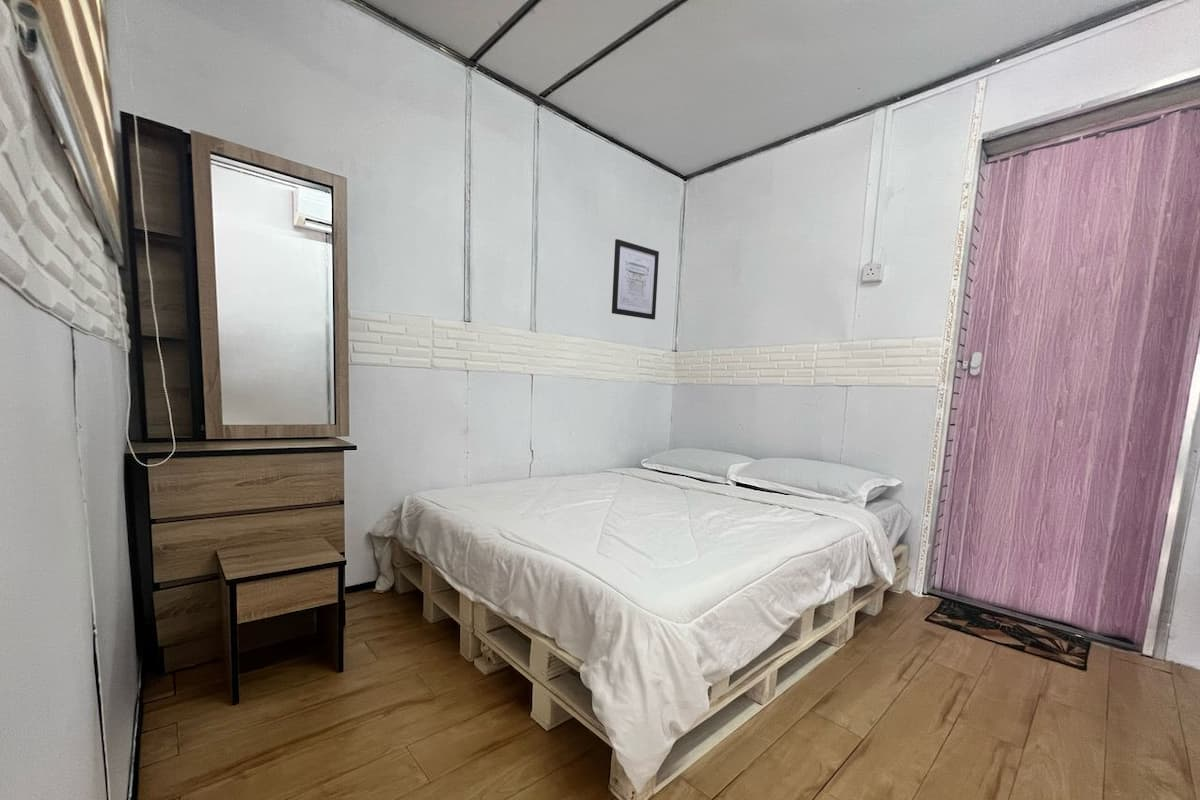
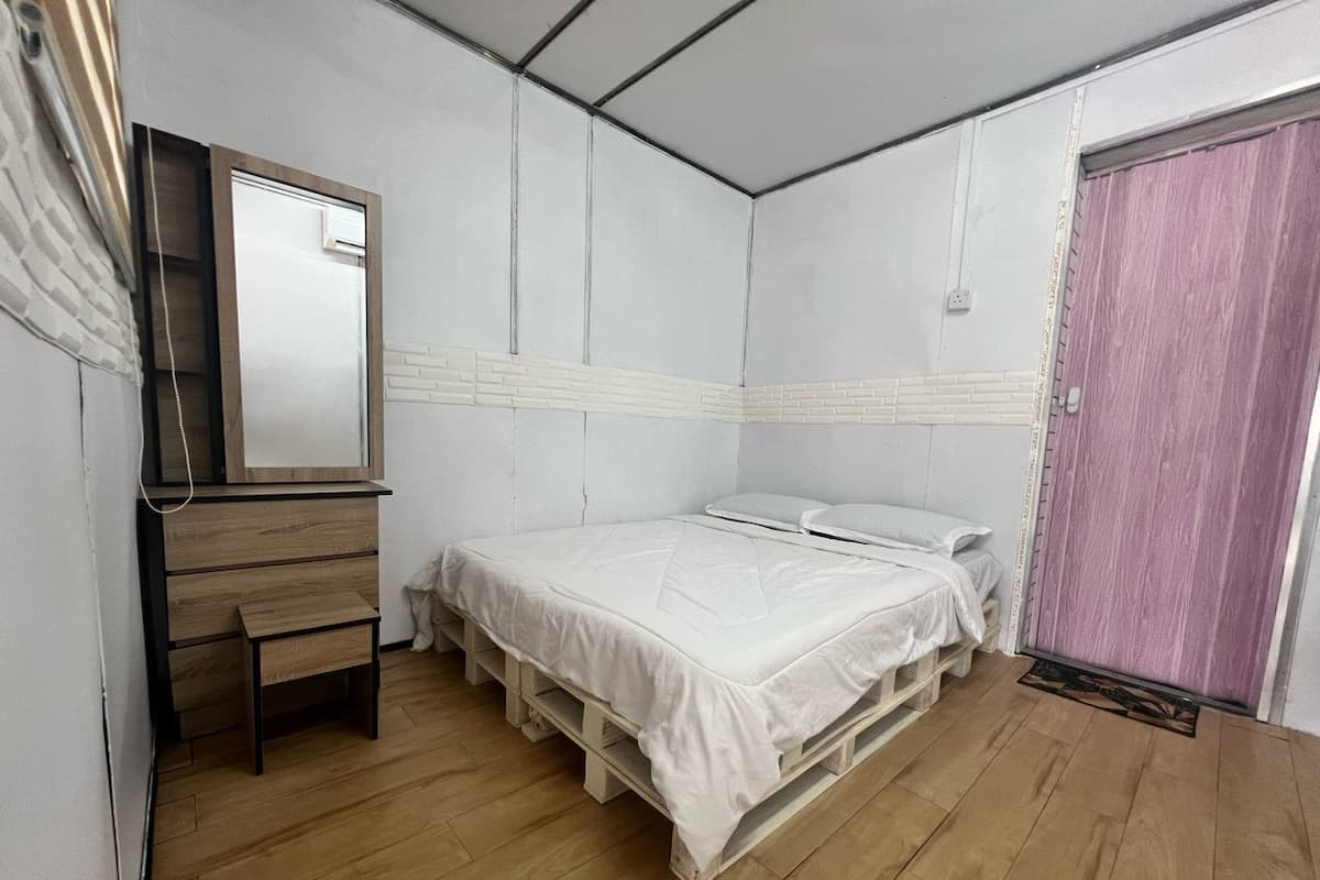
- wall art (636, 281)
